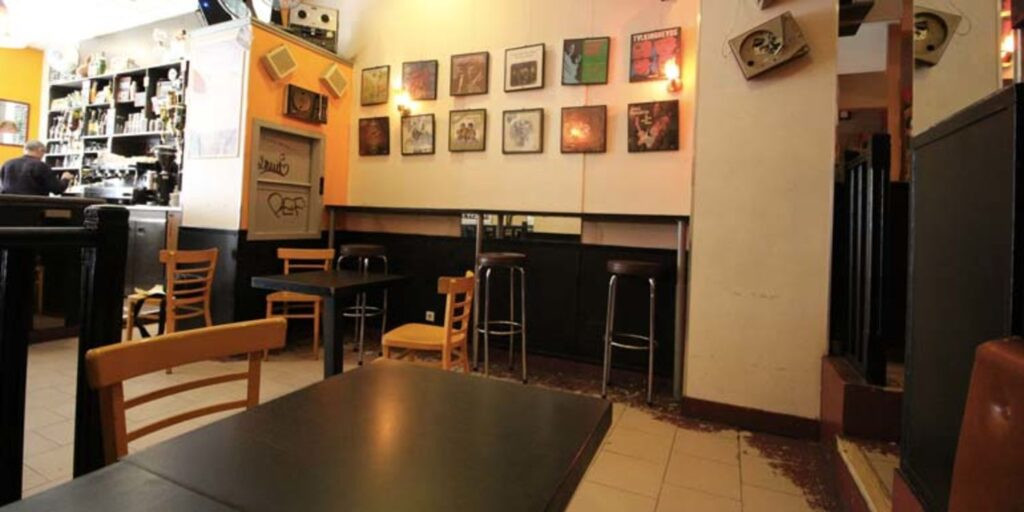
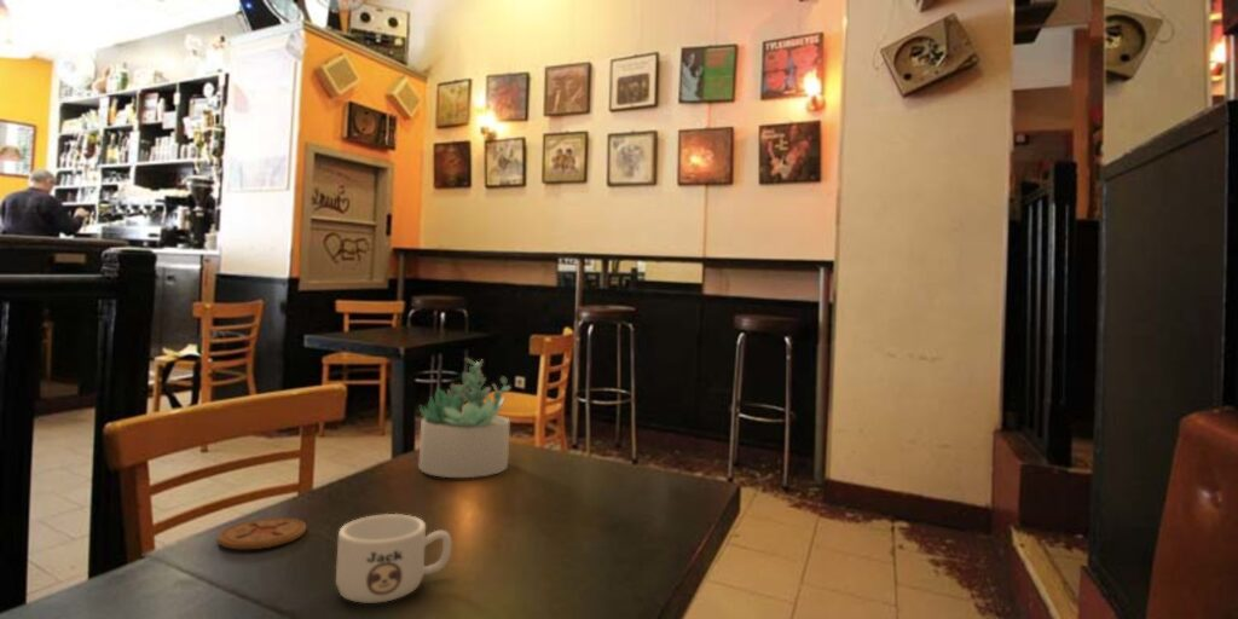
+ succulent plant (465, 412)
+ coaster (262, 532)
+ mug (395, 555)
